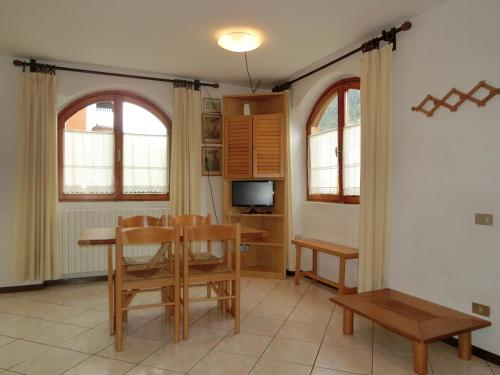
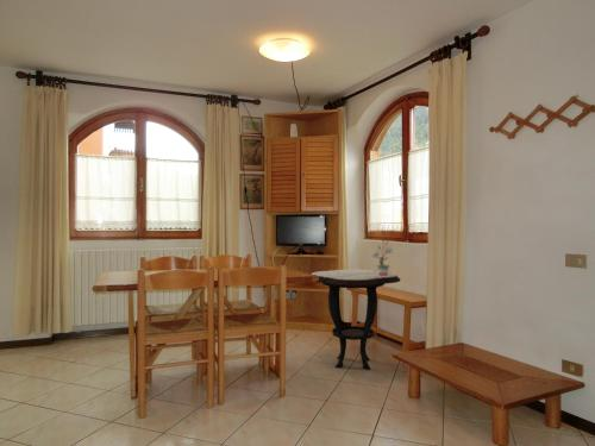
+ side table (352, 326)
+ potted plant (382, 256)
